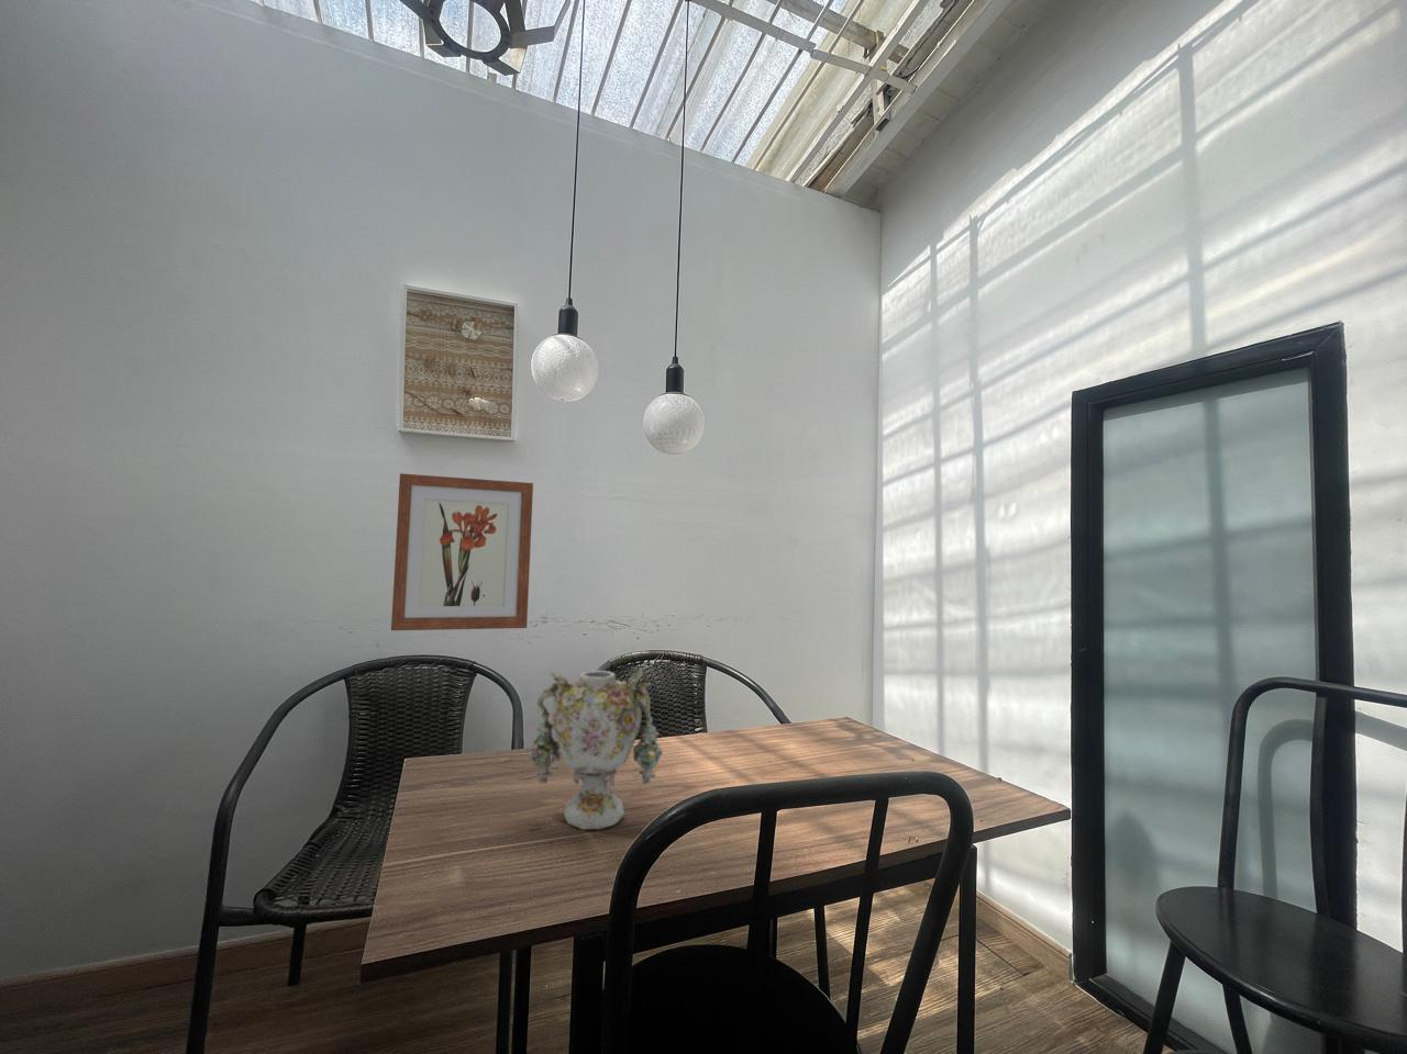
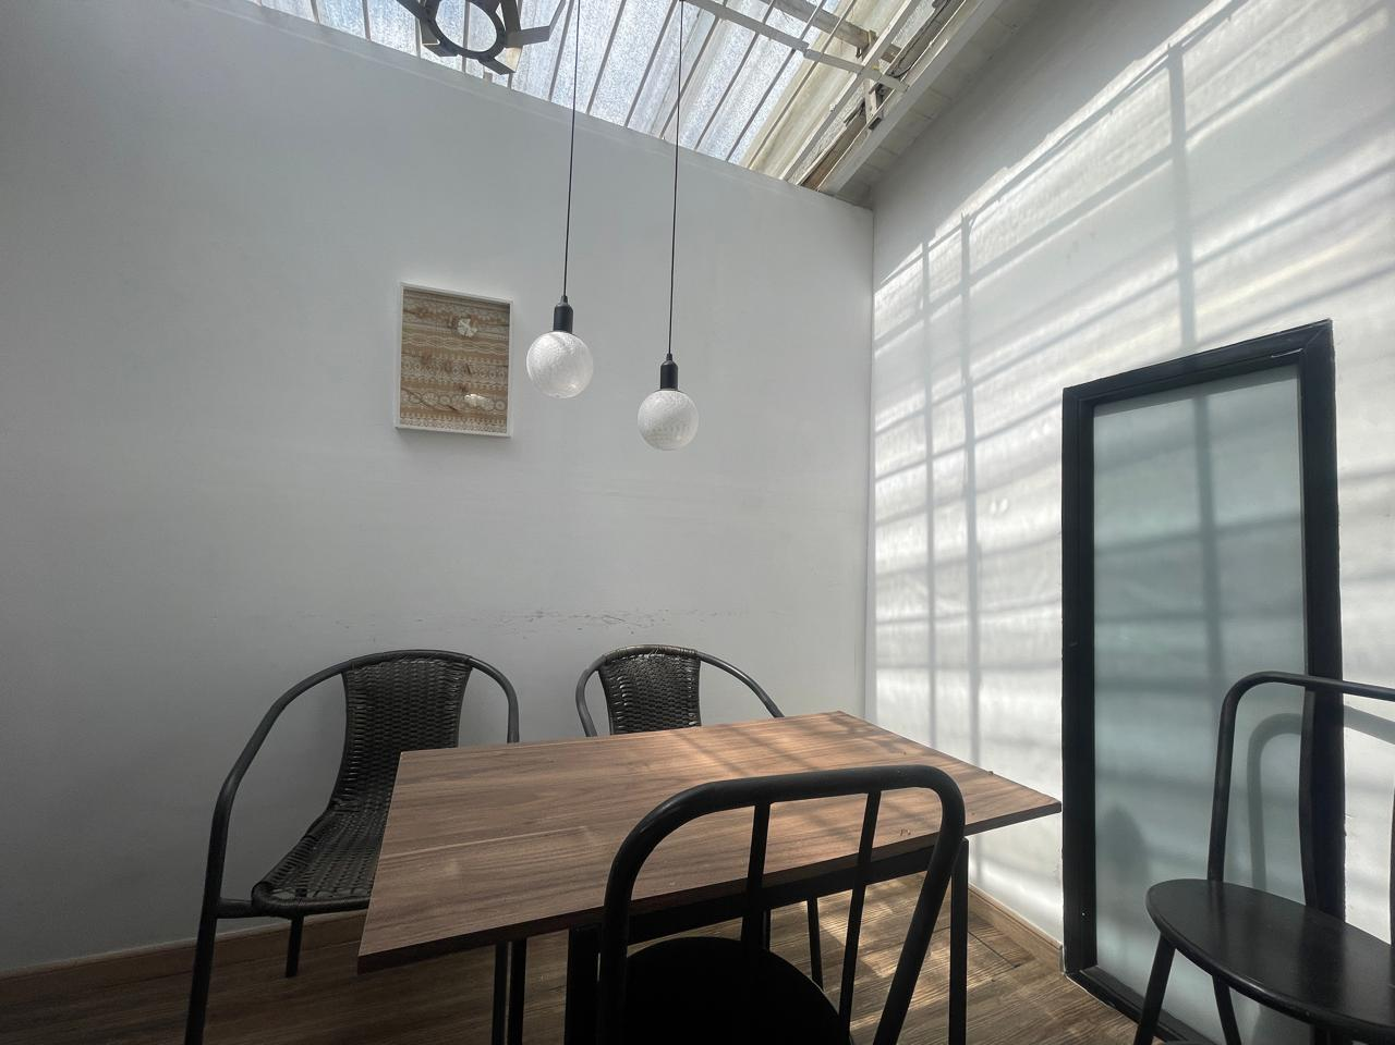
- vase (596, 740)
- wall art (465, 554)
